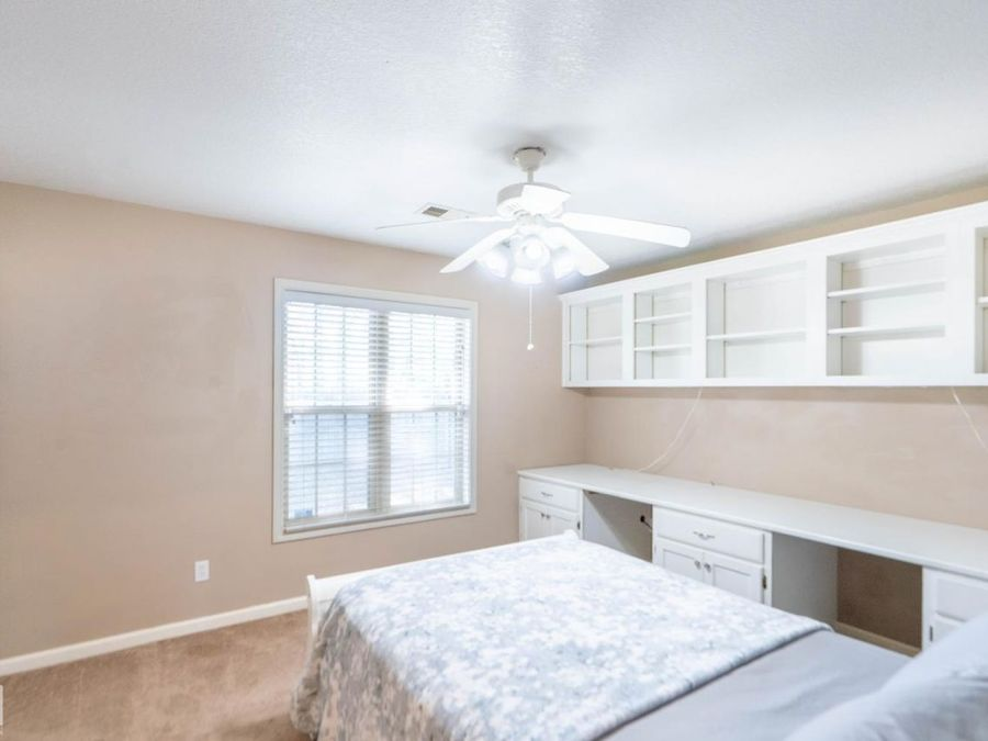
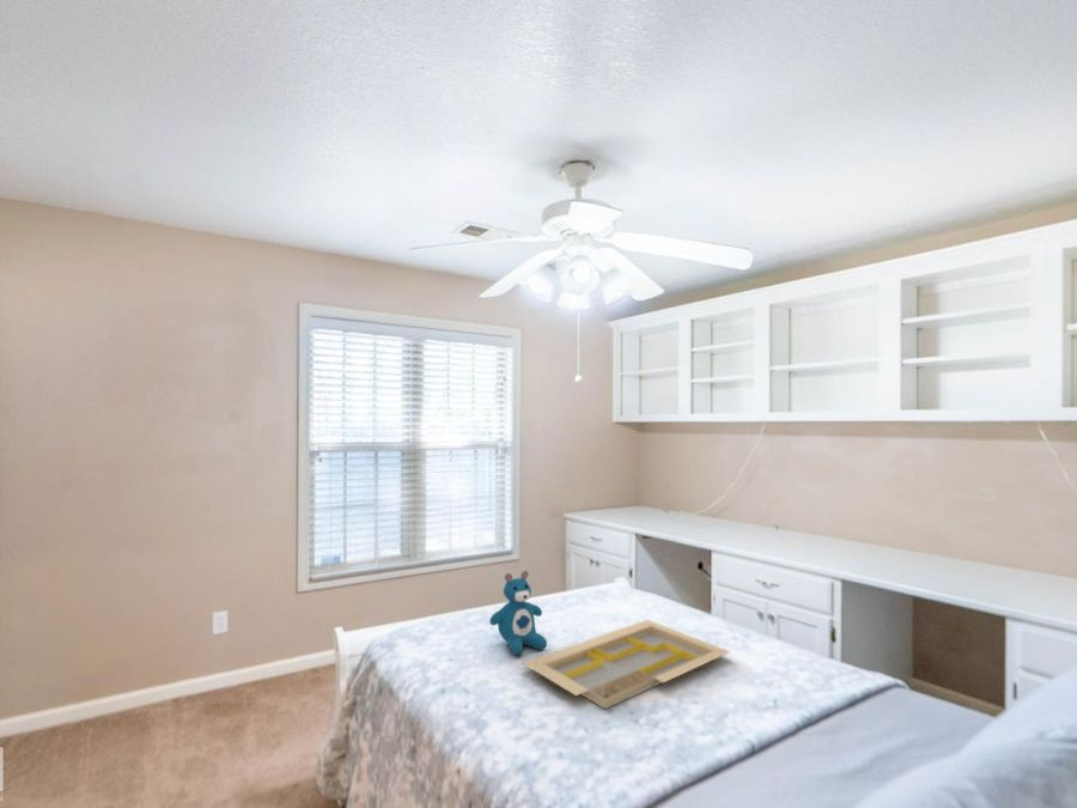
+ teddy bear (521, 609)
+ serving tray (628, 661)
